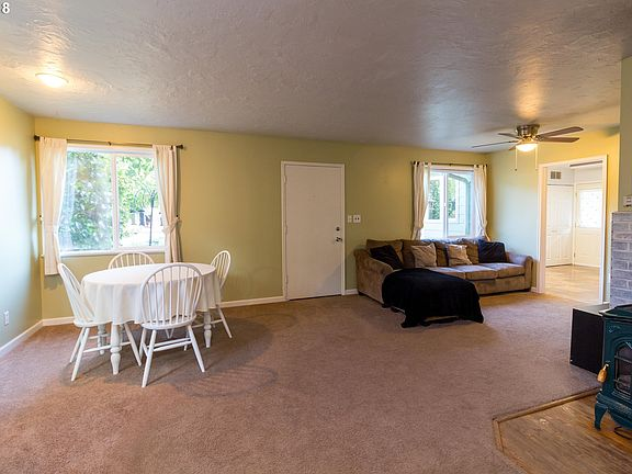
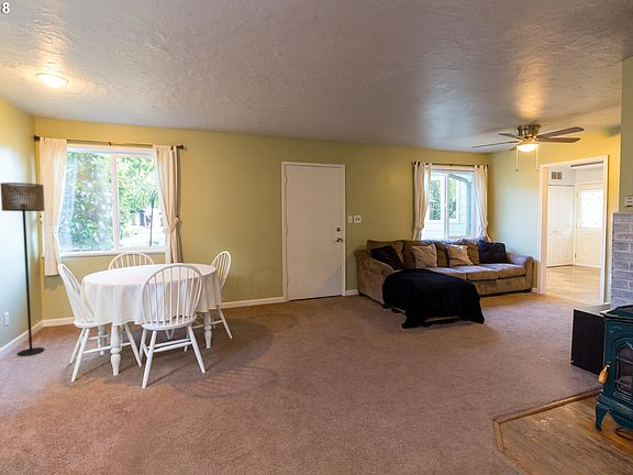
+ floor lamp (26, 268)
